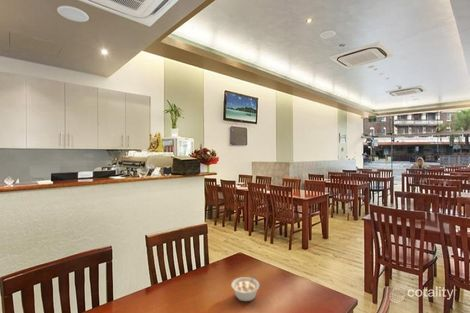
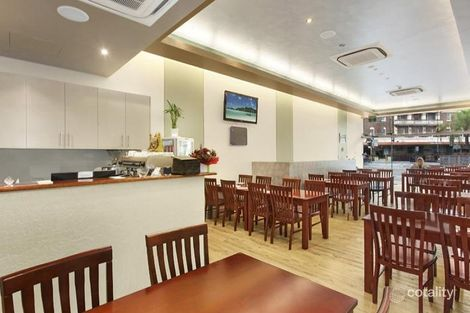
- legume (245, 288)
